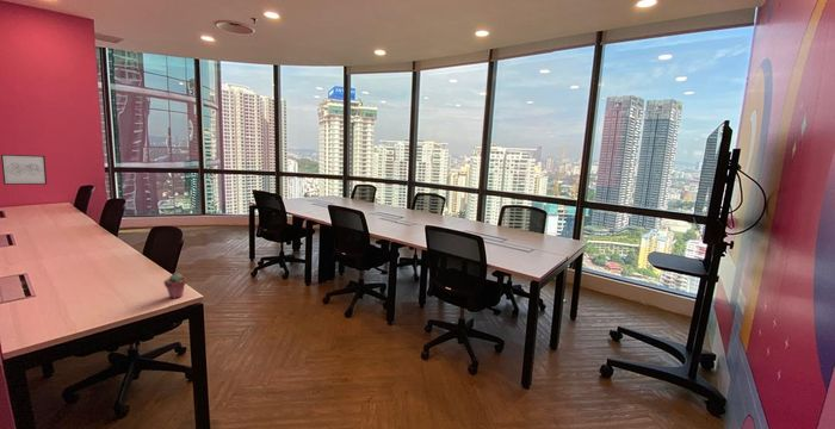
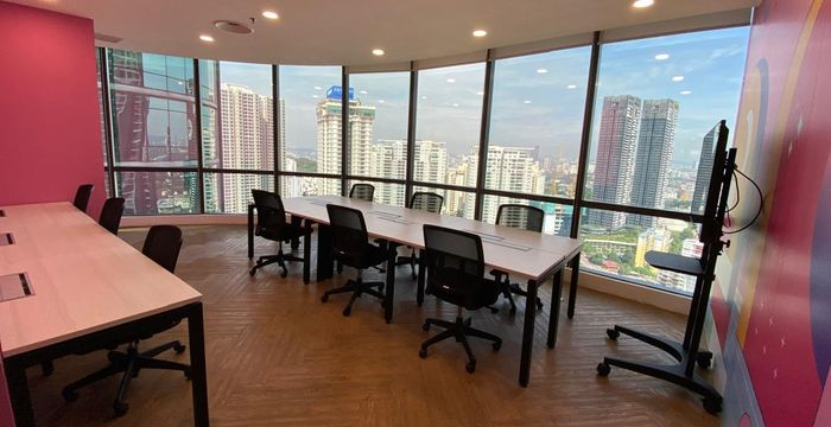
- potted succulent (175, 284)
- wall art (24, 169)
